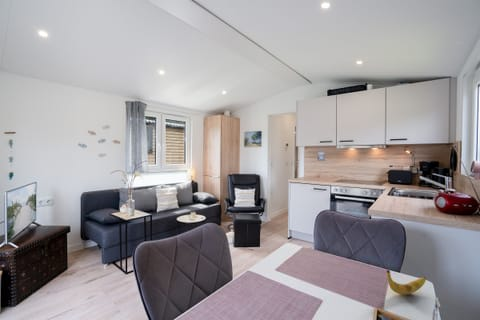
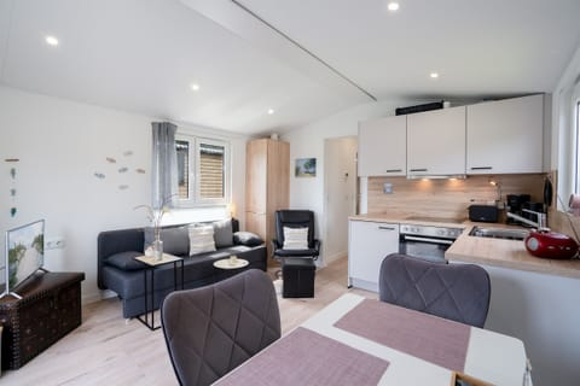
- banana (407, 283)
